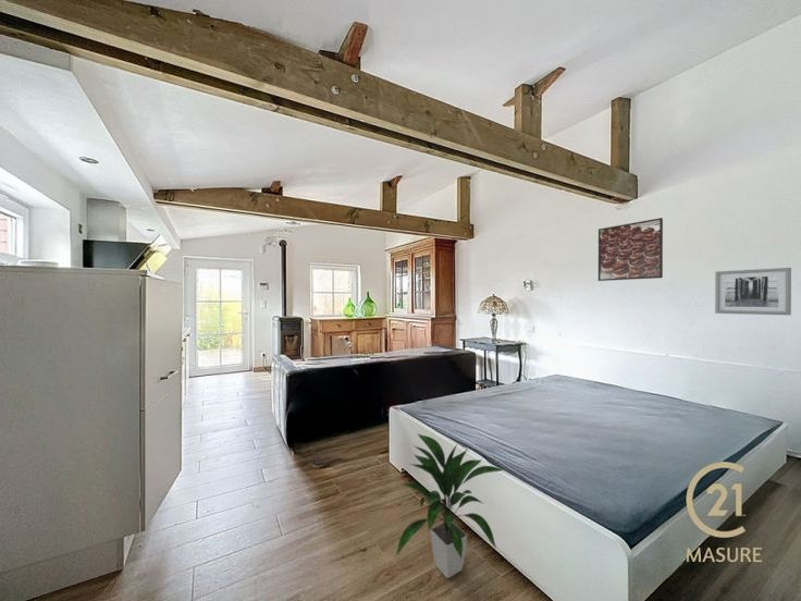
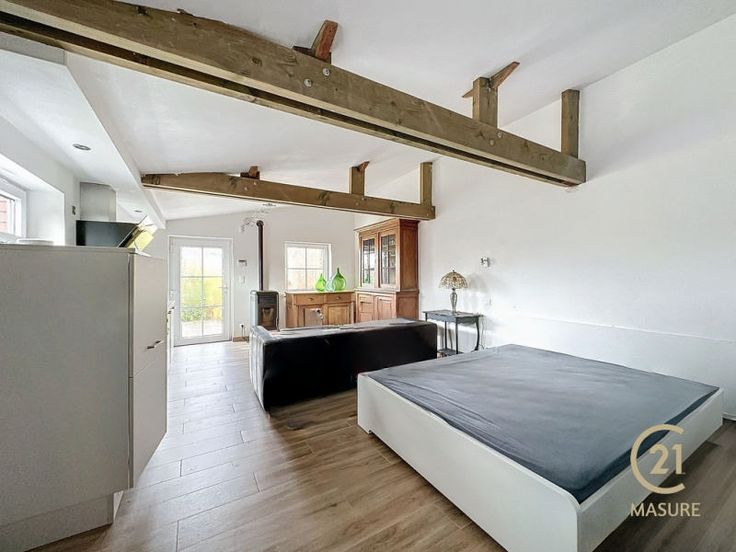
- wall art (750, 292)
- indoor plant (443, 501)
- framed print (628, 252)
